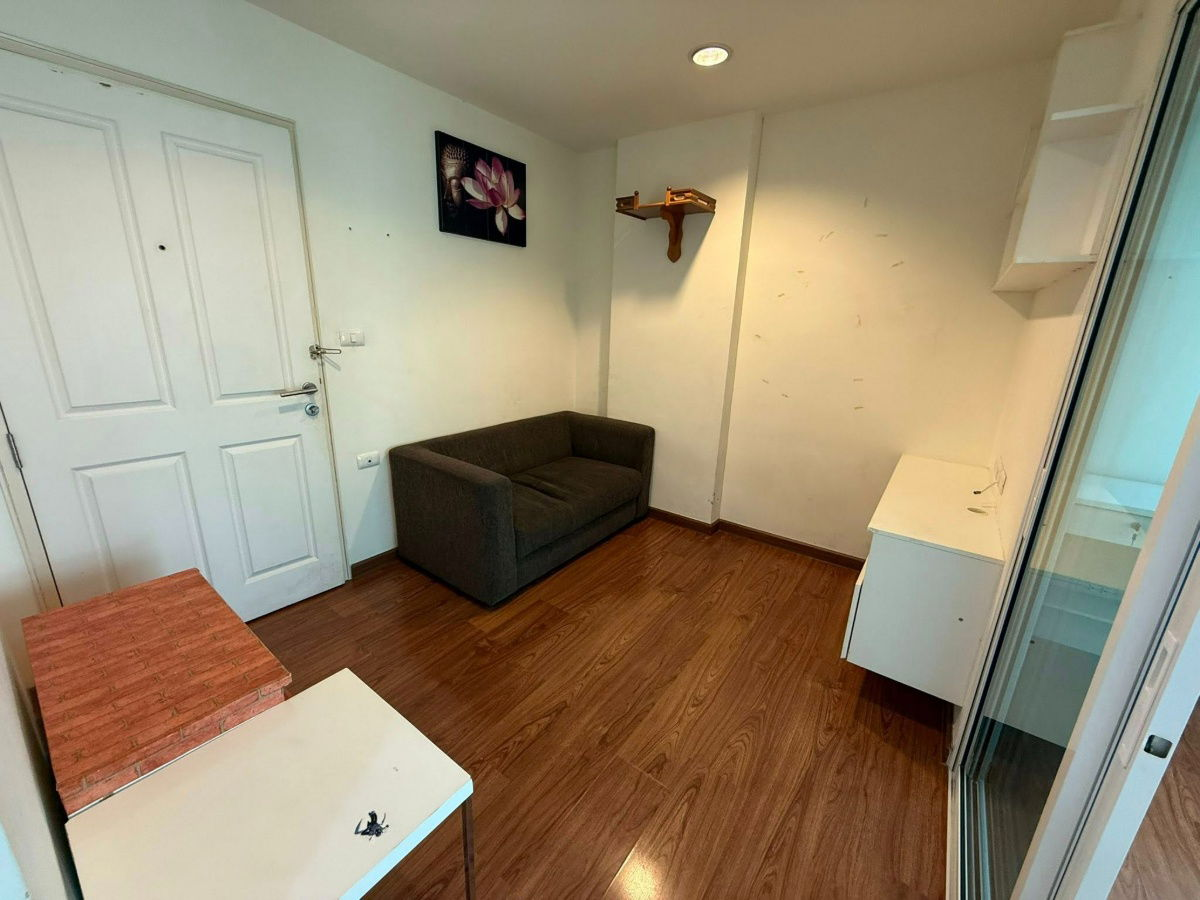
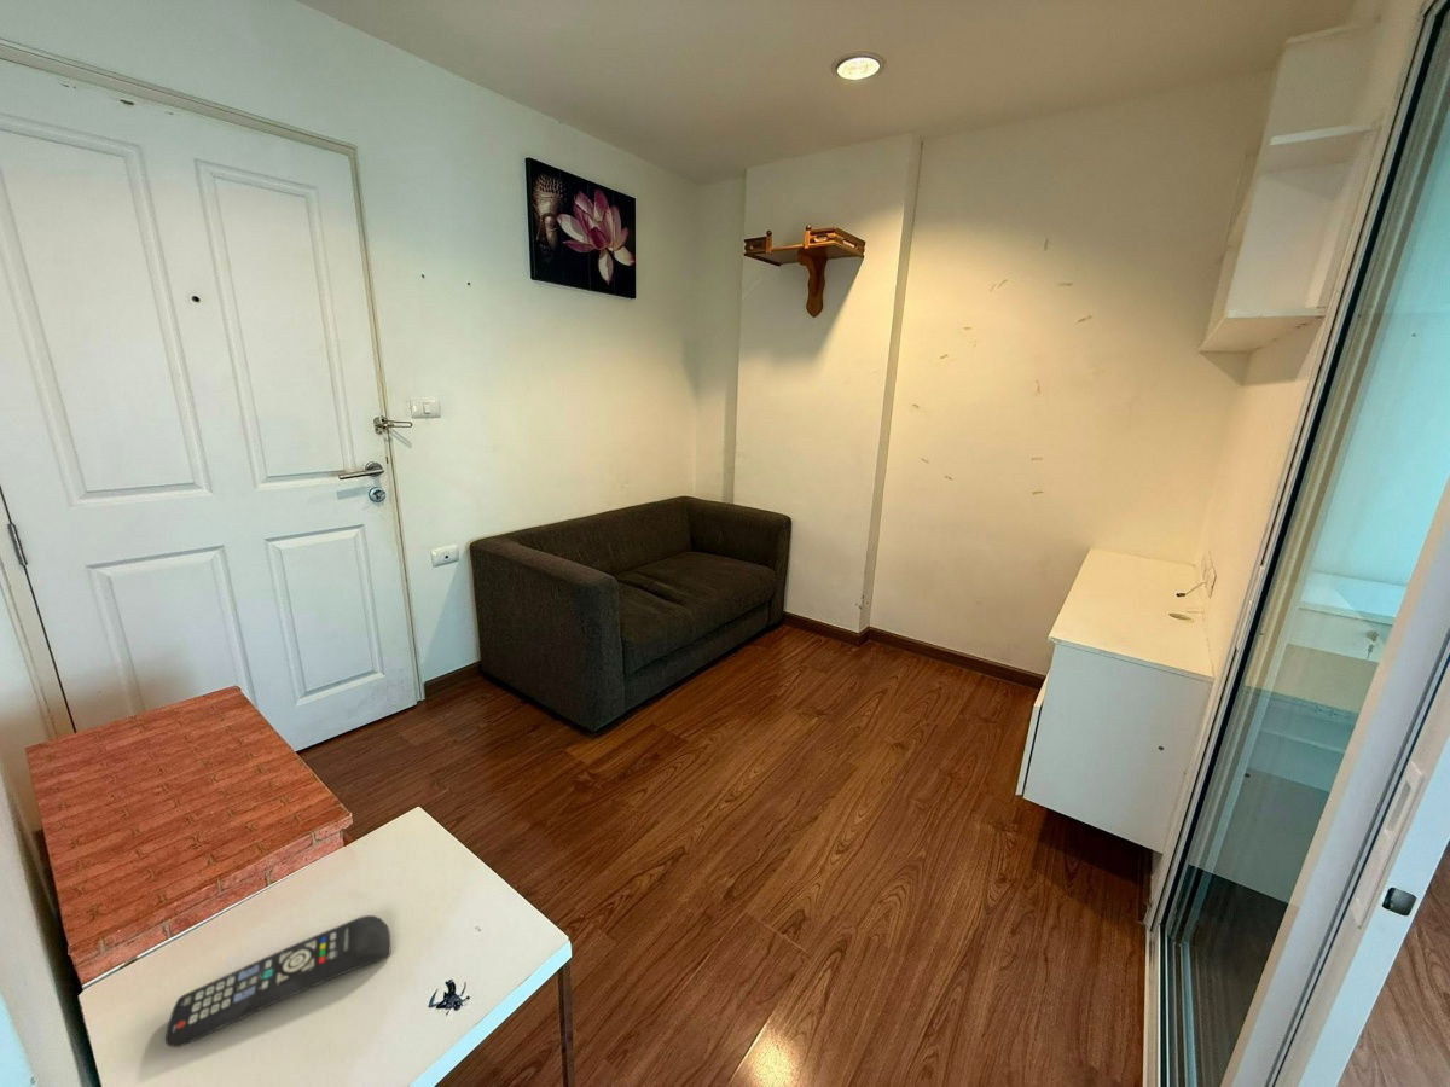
+ remote control (288, 973)
